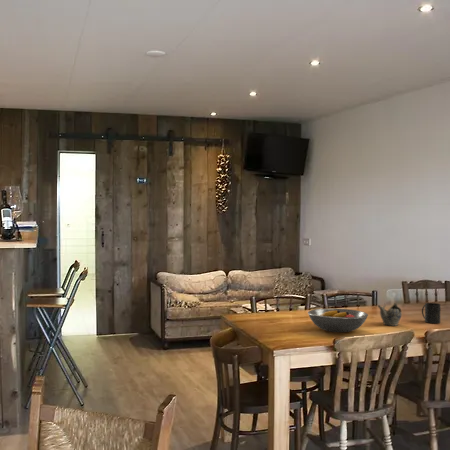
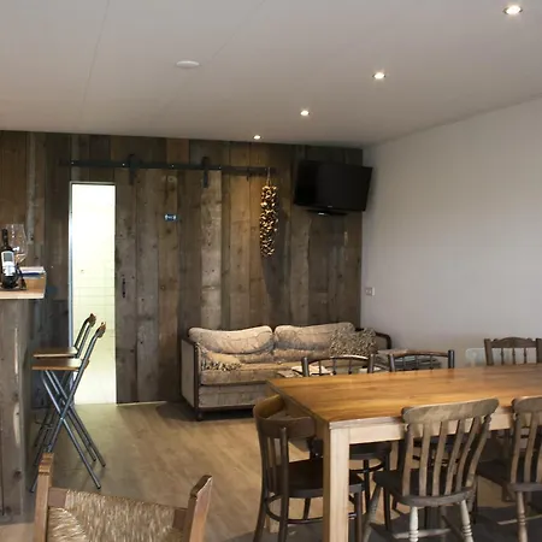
- fruit bowl (337, 319)
- mug (430, 312)
- teapot (388, 314)
